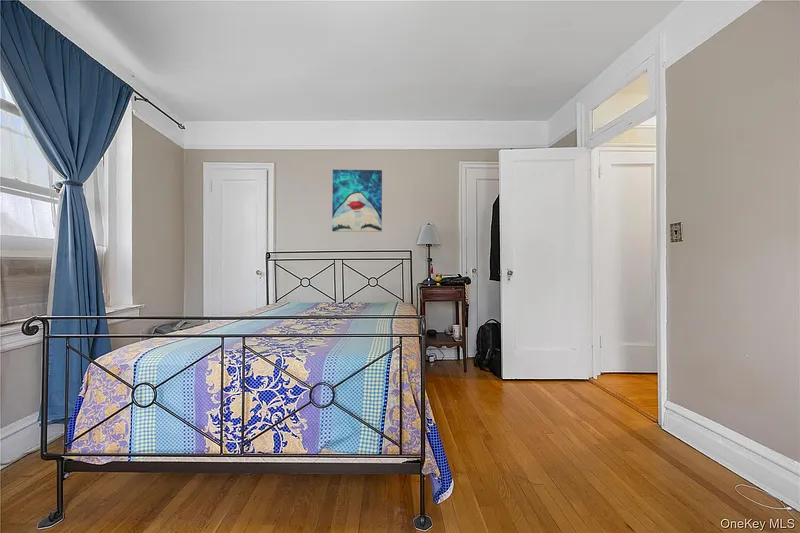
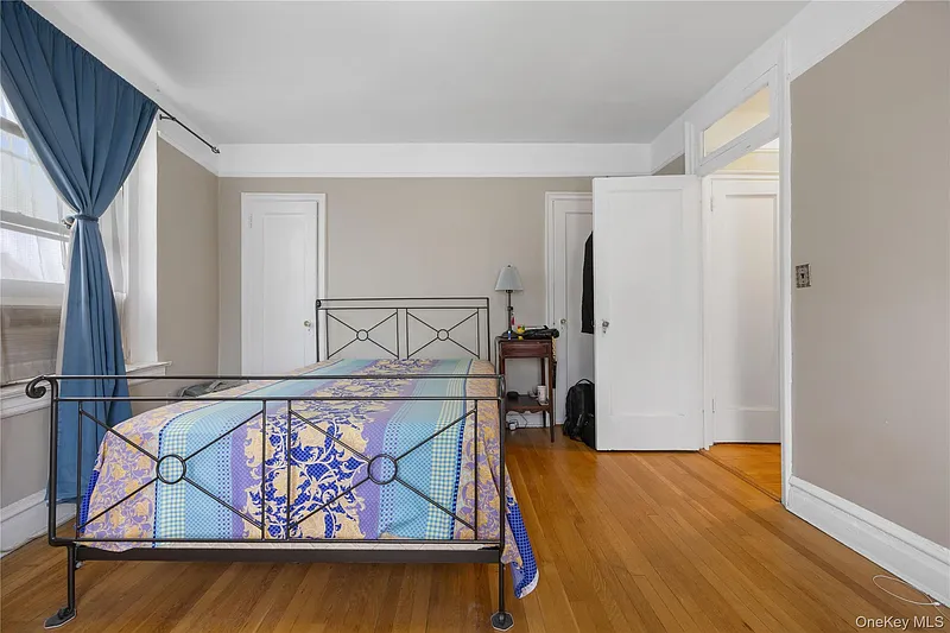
- wall art (357, 200)
